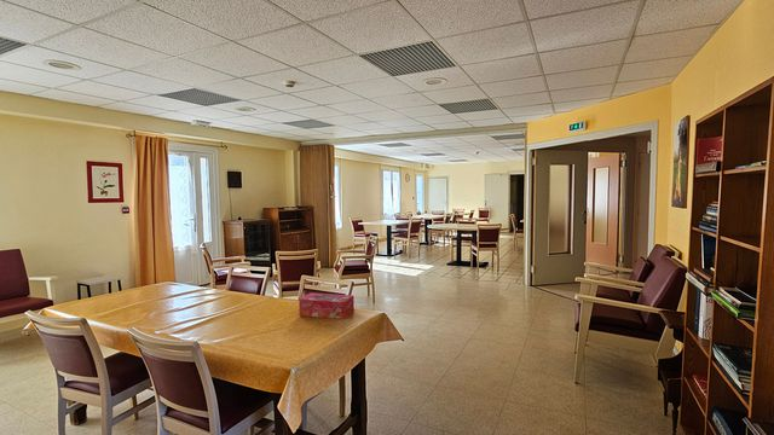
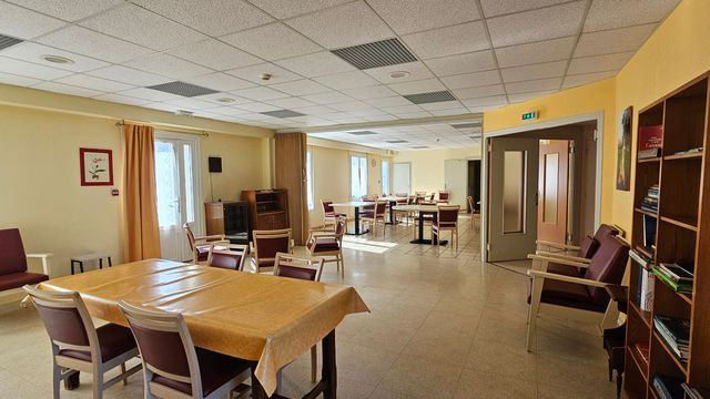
- tissue box (327, 304)
